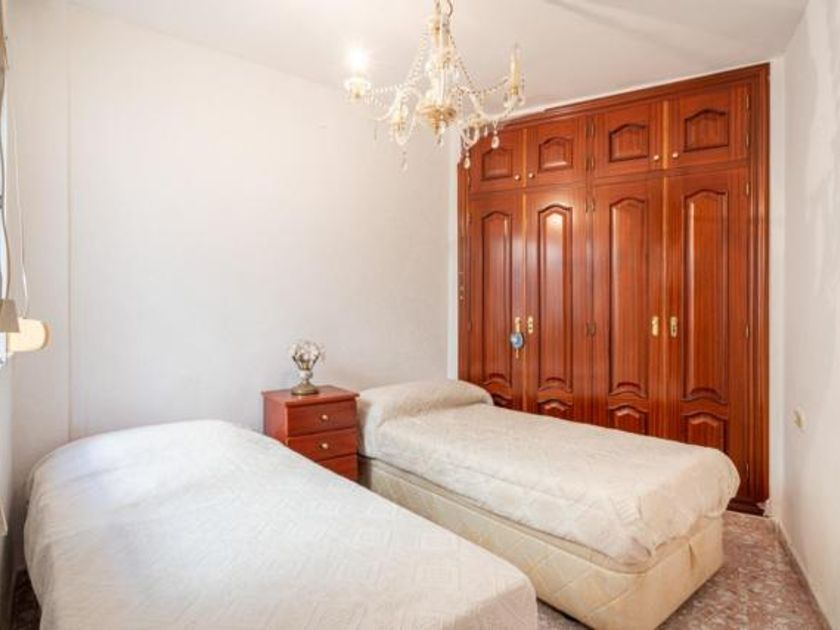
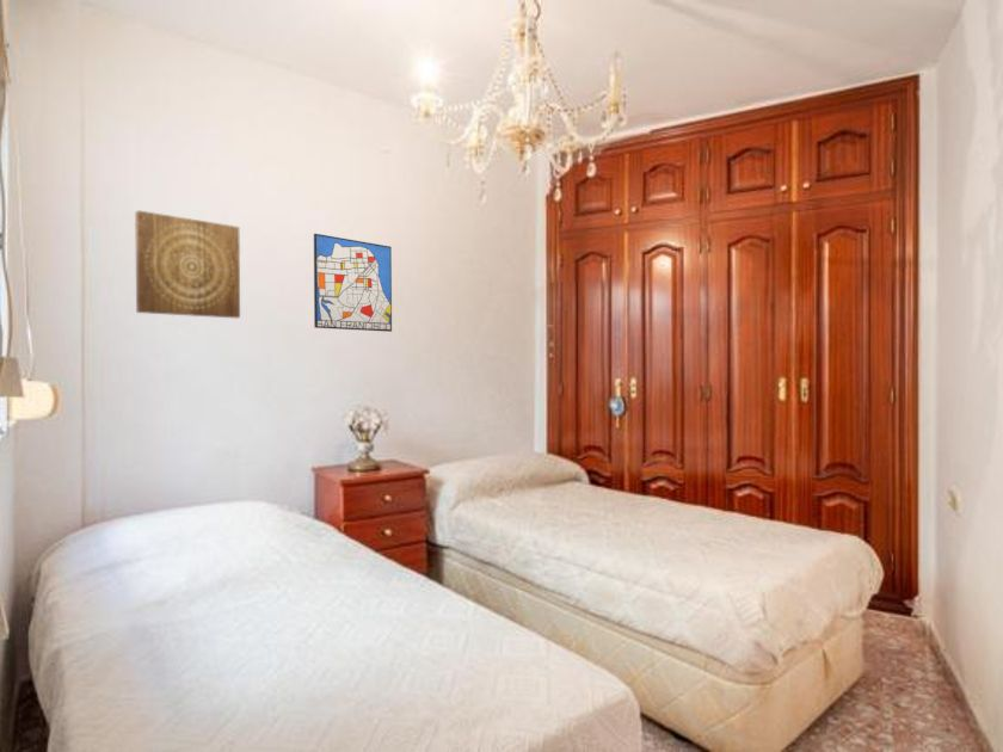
+ wall art (190, 267)
+ wall art (355, 284)
